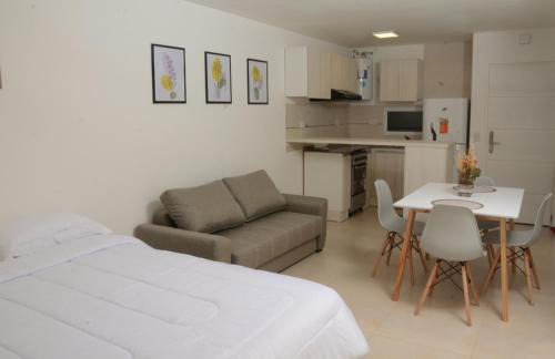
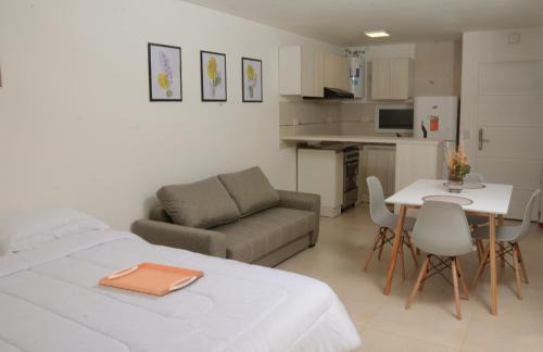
+ serving tray (152, 277)
